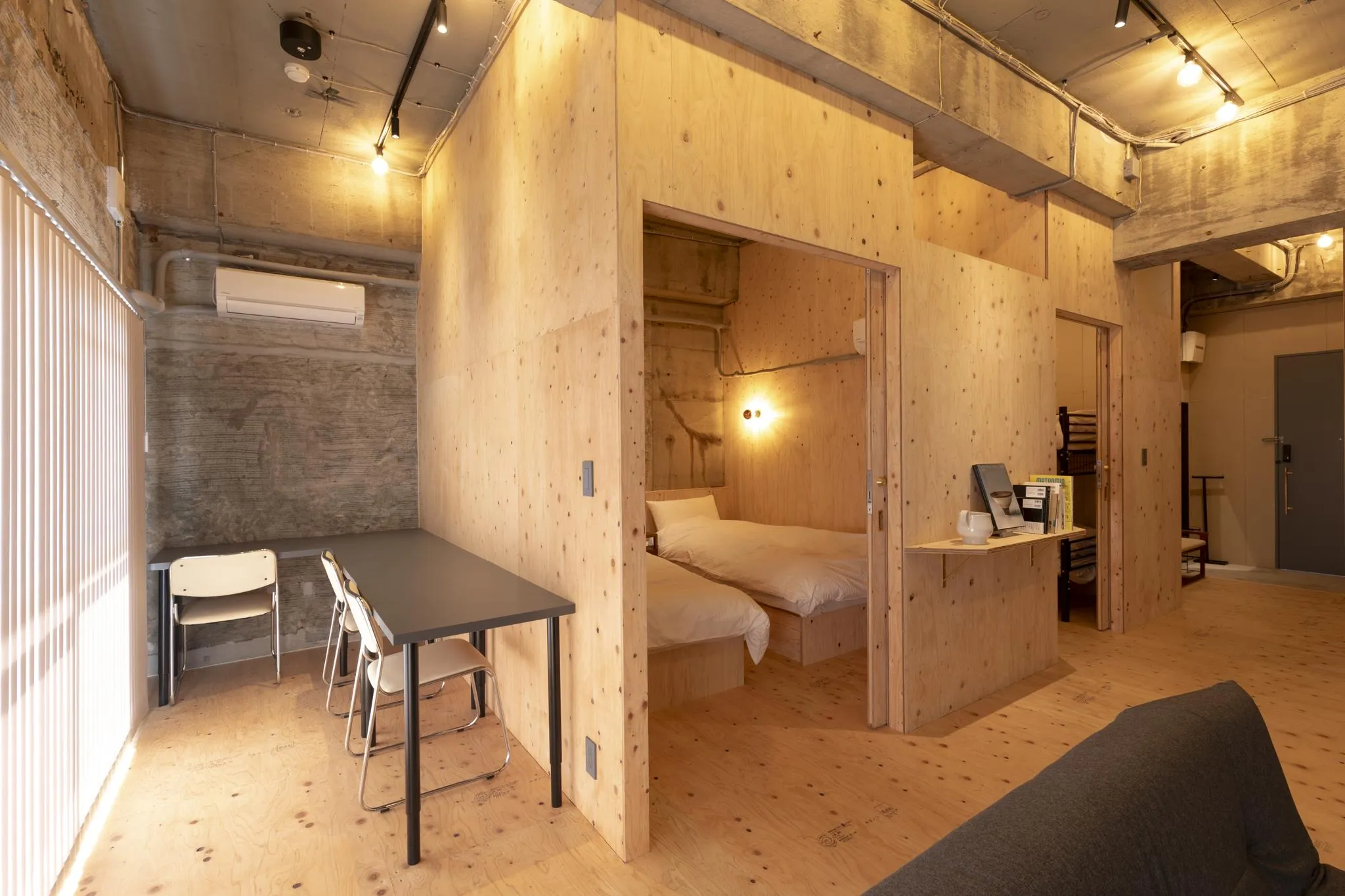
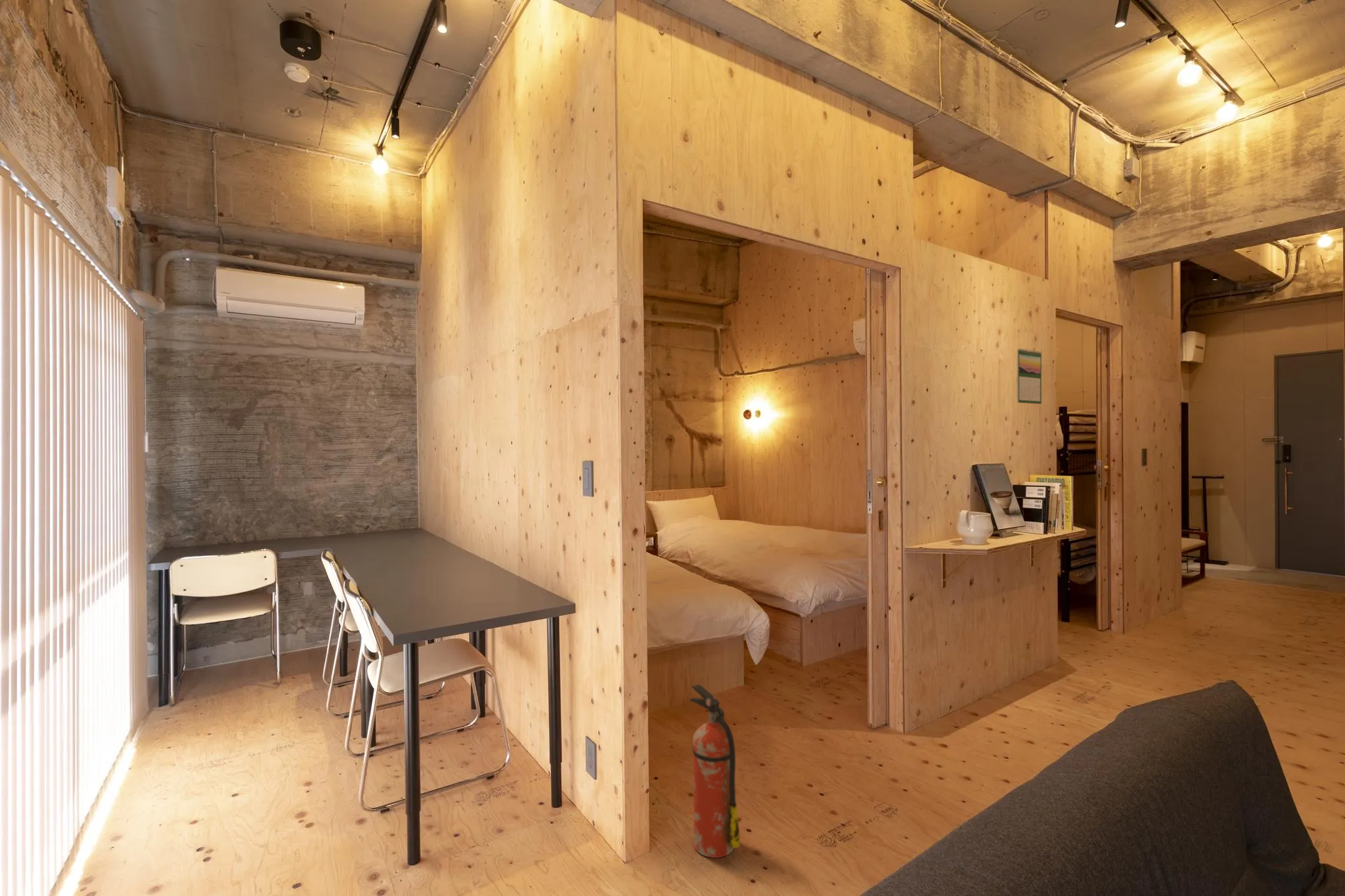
+ calendar (1029, 376)
+ fire extinguisher (712, 769)
